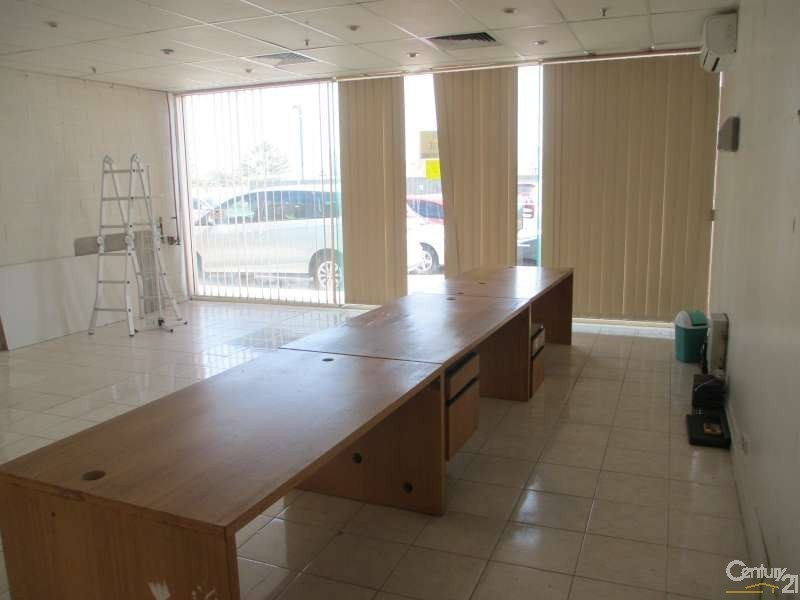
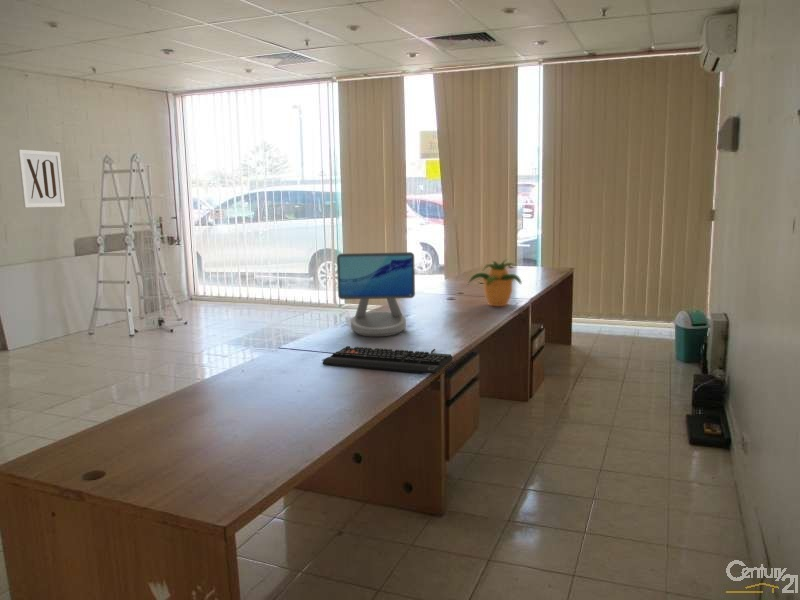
+ computer monitor (377, 291)
+ wall art (42, 179)
+ potted plant (500, 282)
+ keyboard (393, 355)
